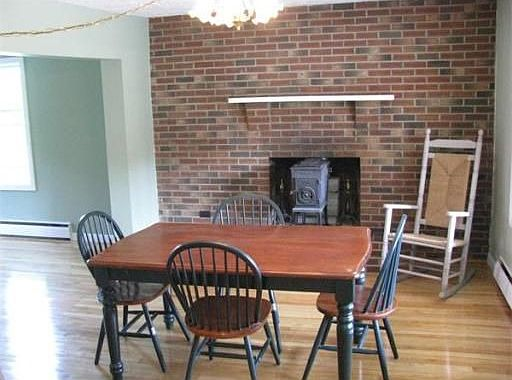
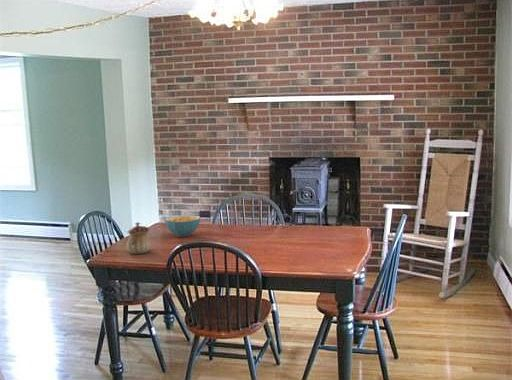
+ cereal bowl (183, 226)
+ teapot (137, 237)
